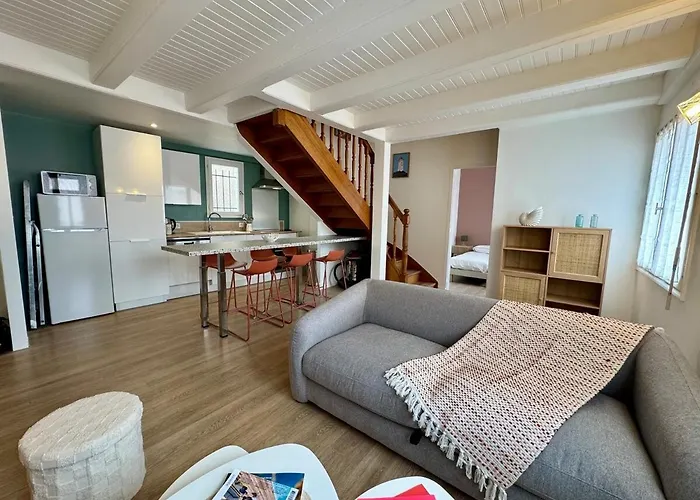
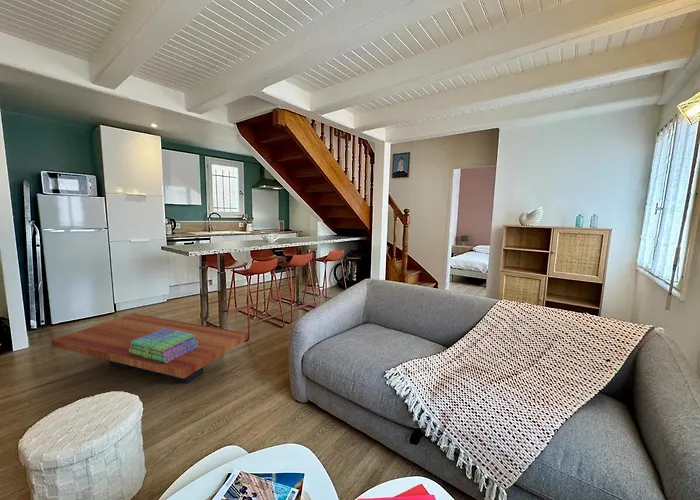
+ coffee table (151, 359)
+ stack of books (164, 343)
